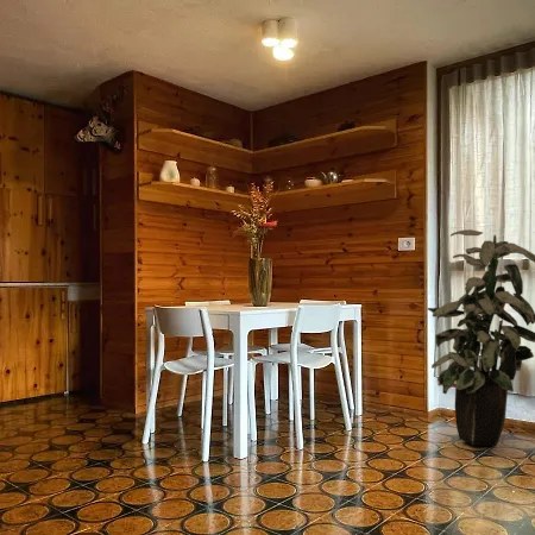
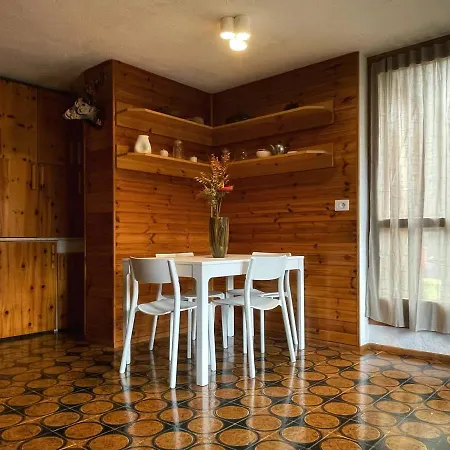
- indoor plant (480, 335)
